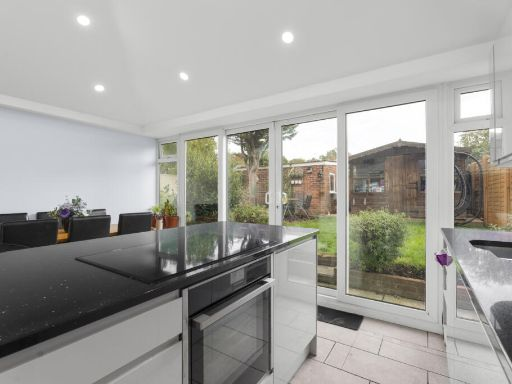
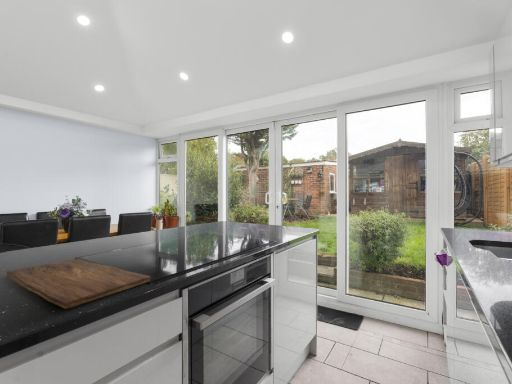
+ cutting board (73, 277)
